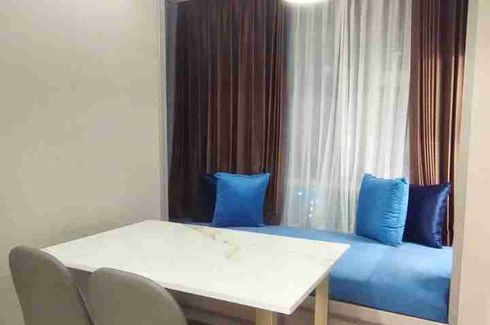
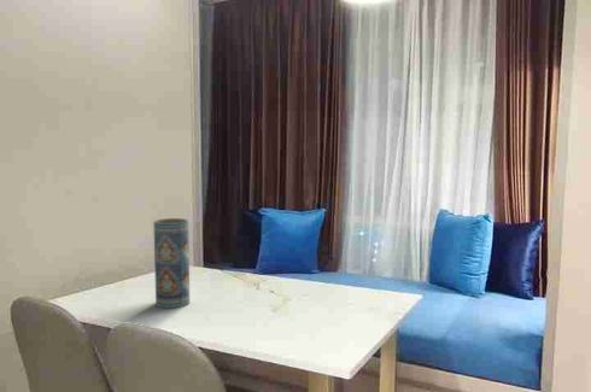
+ vase (171, 262)
